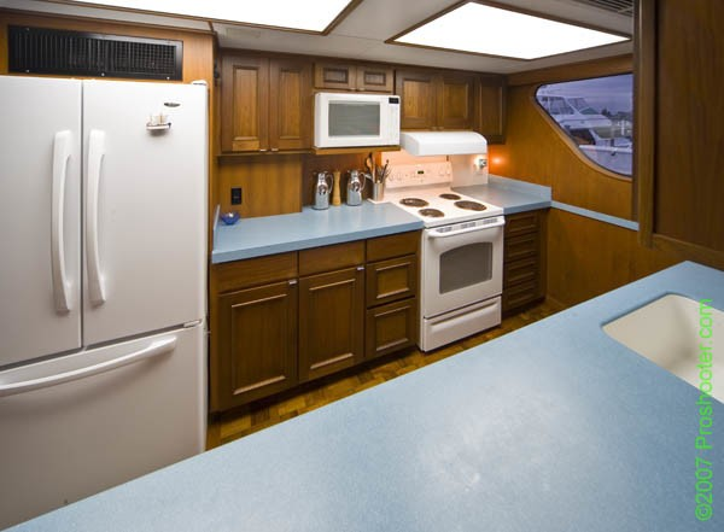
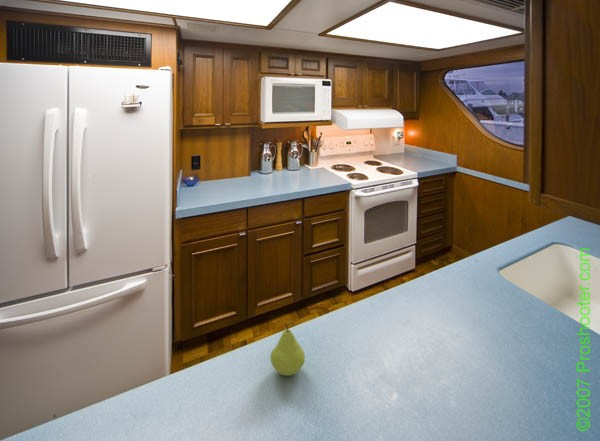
+ fruit (287, 348)
